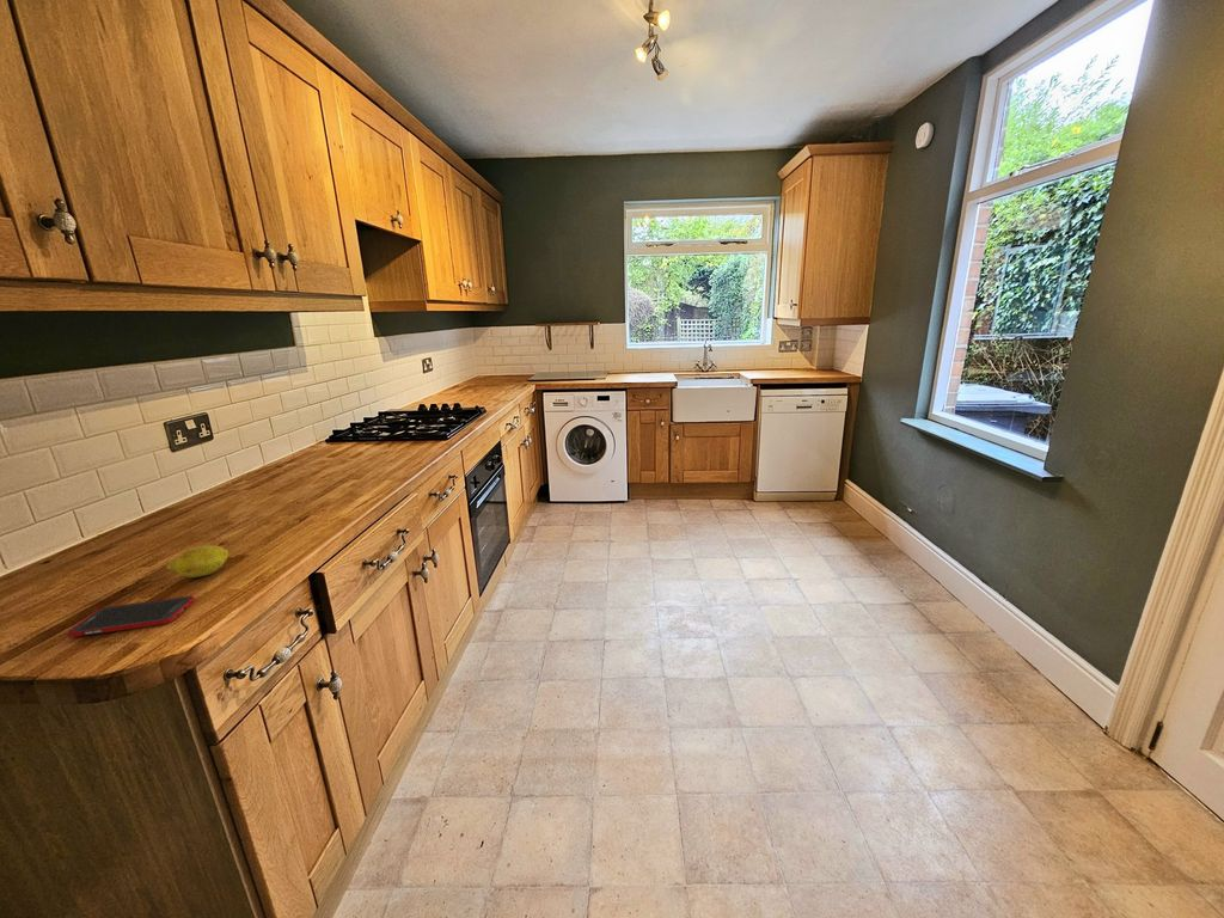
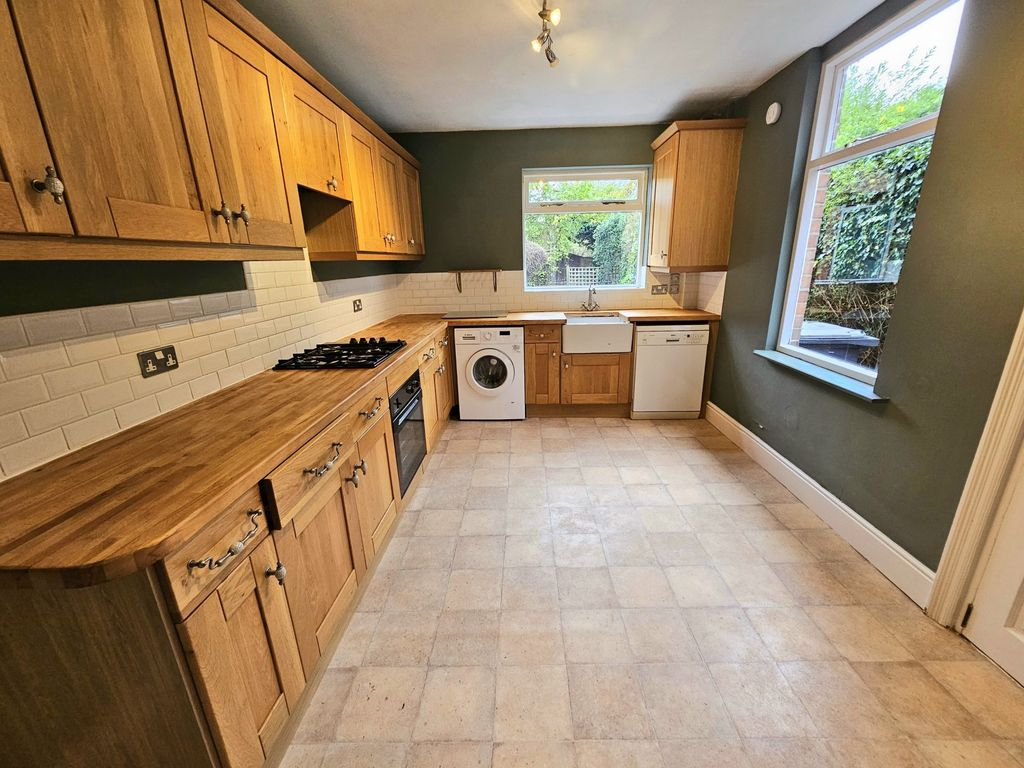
- fruit (197, 562)
- cell phone (134, 616)
